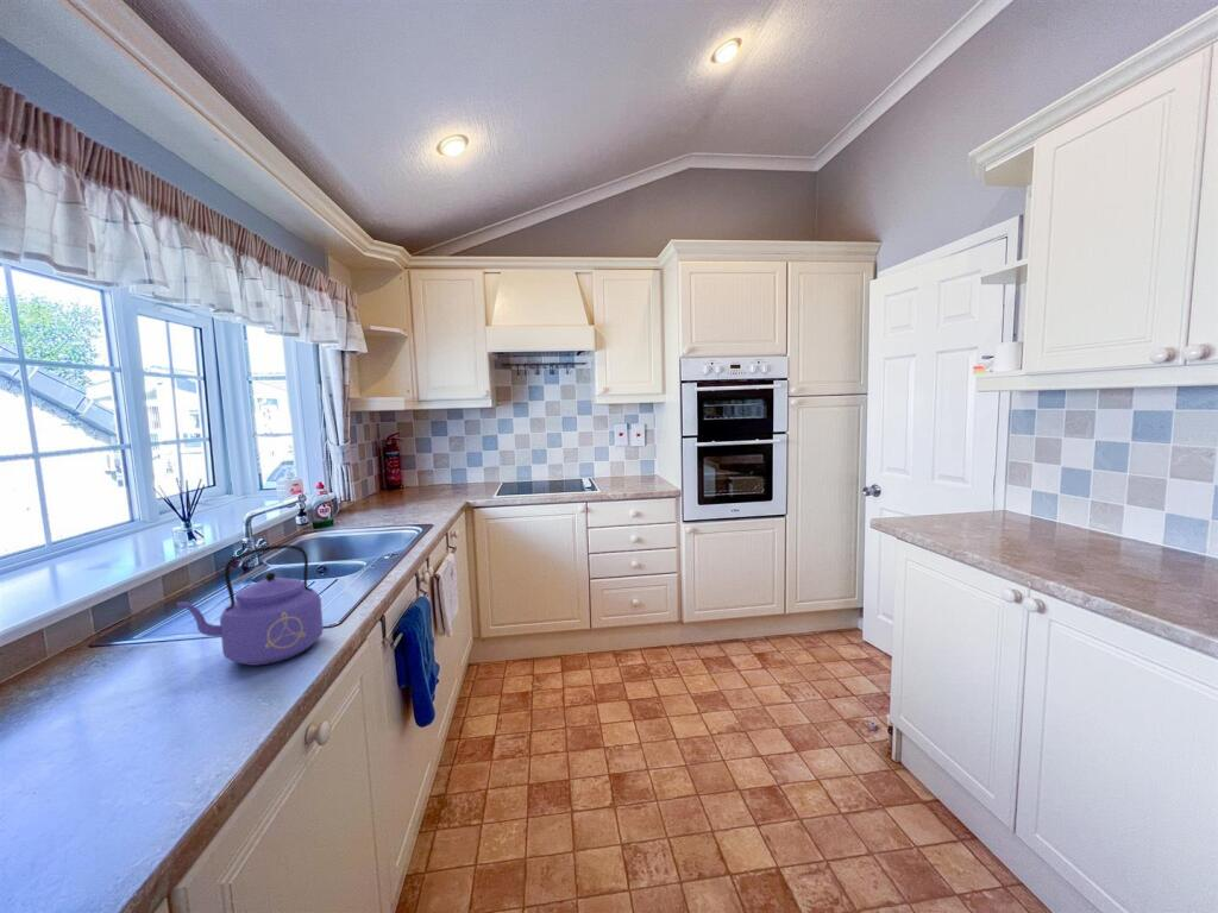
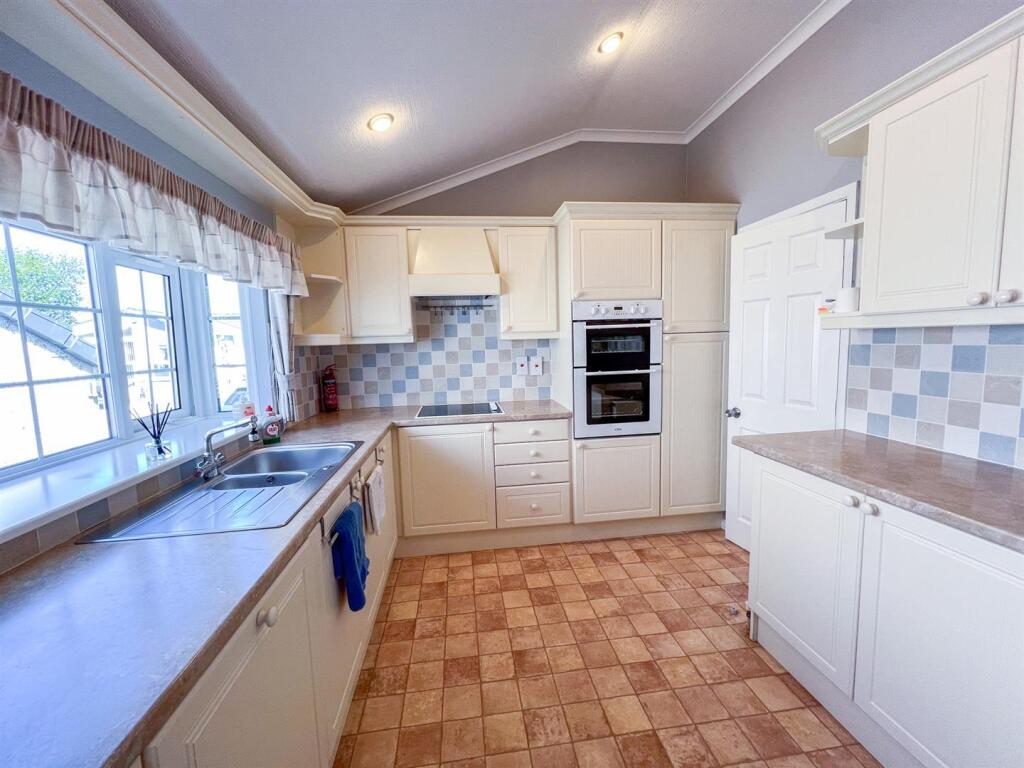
- kettle (253, 602)
